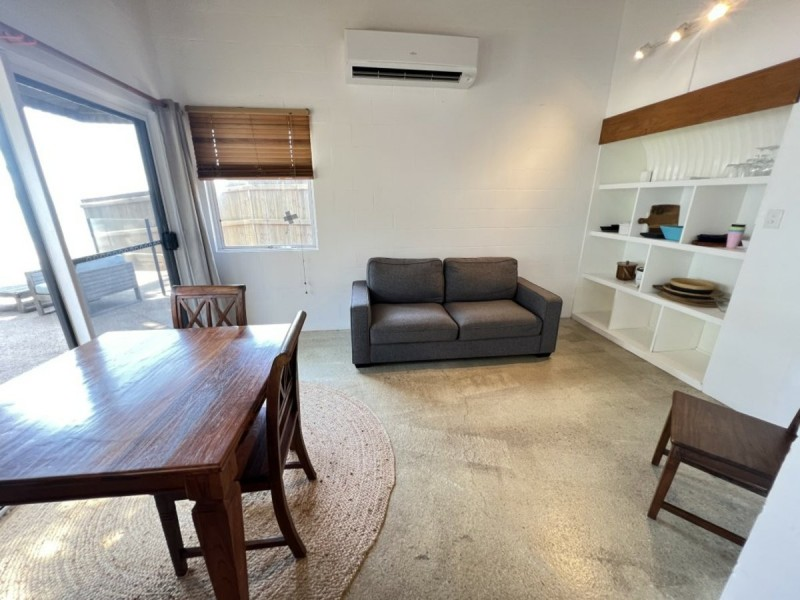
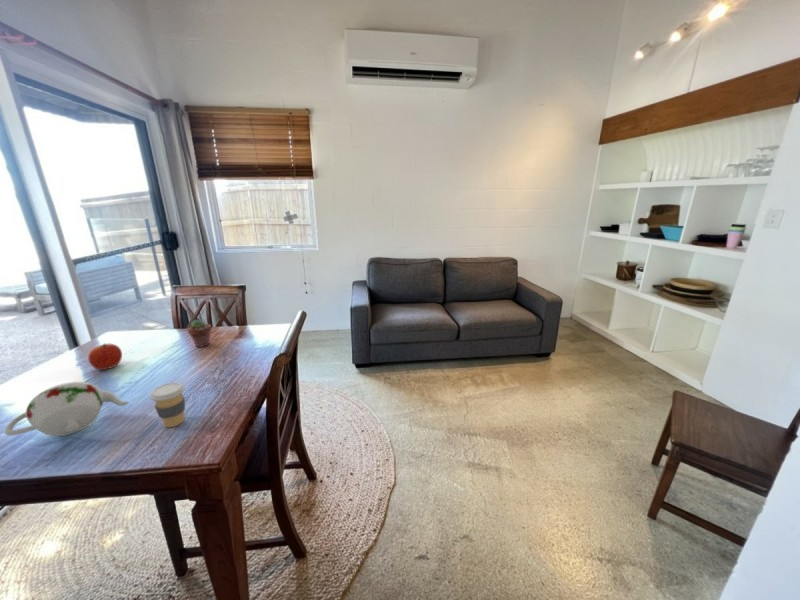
+ coffee cup (170, 405)
+ apple (105, 355)
+ teapot (70, 407)
+ potted succulent (200, 331)
